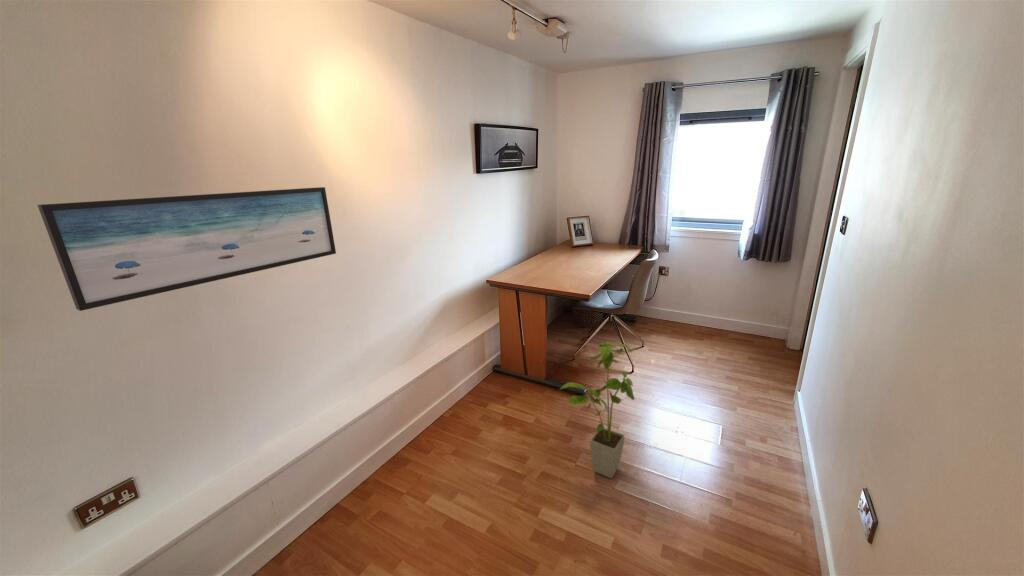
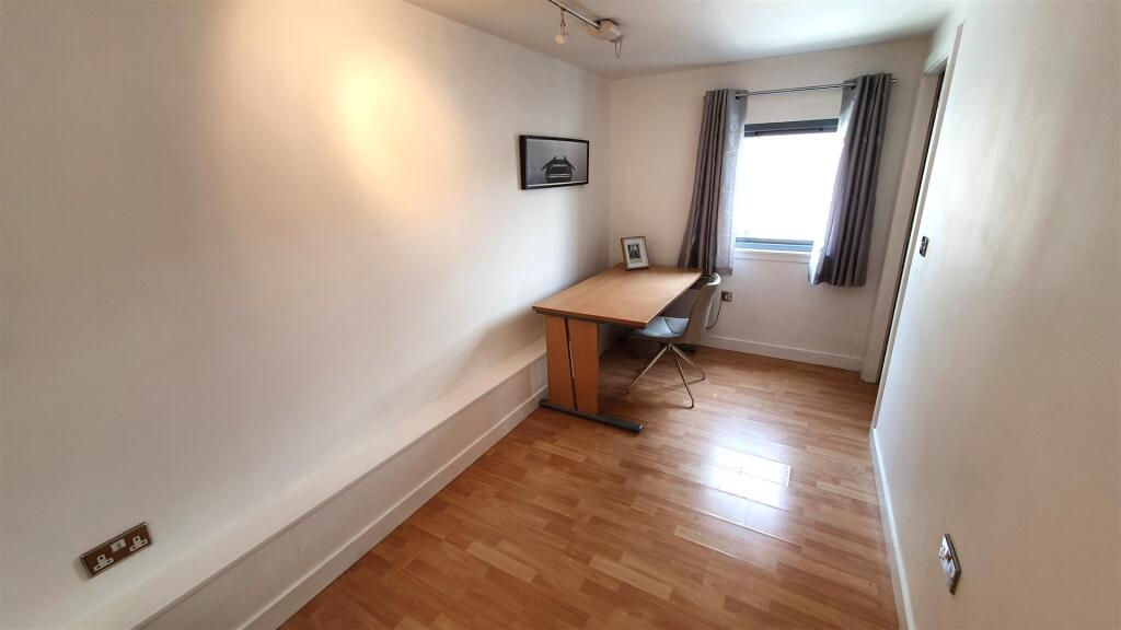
- house plant (600, 405)
- wall art (226, 235)
